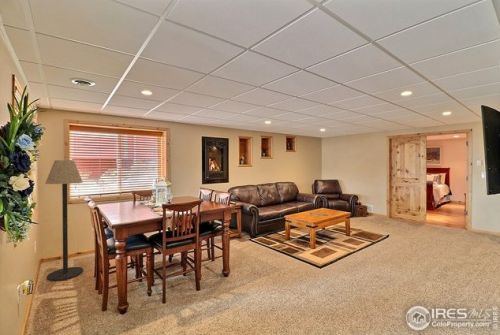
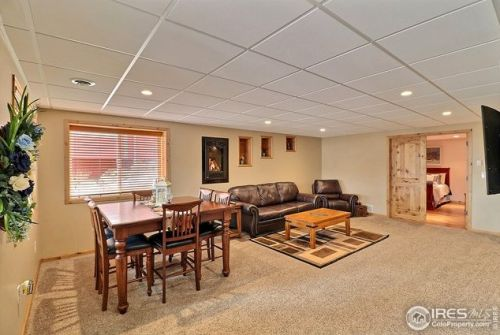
- floor lamp (65, 217)
